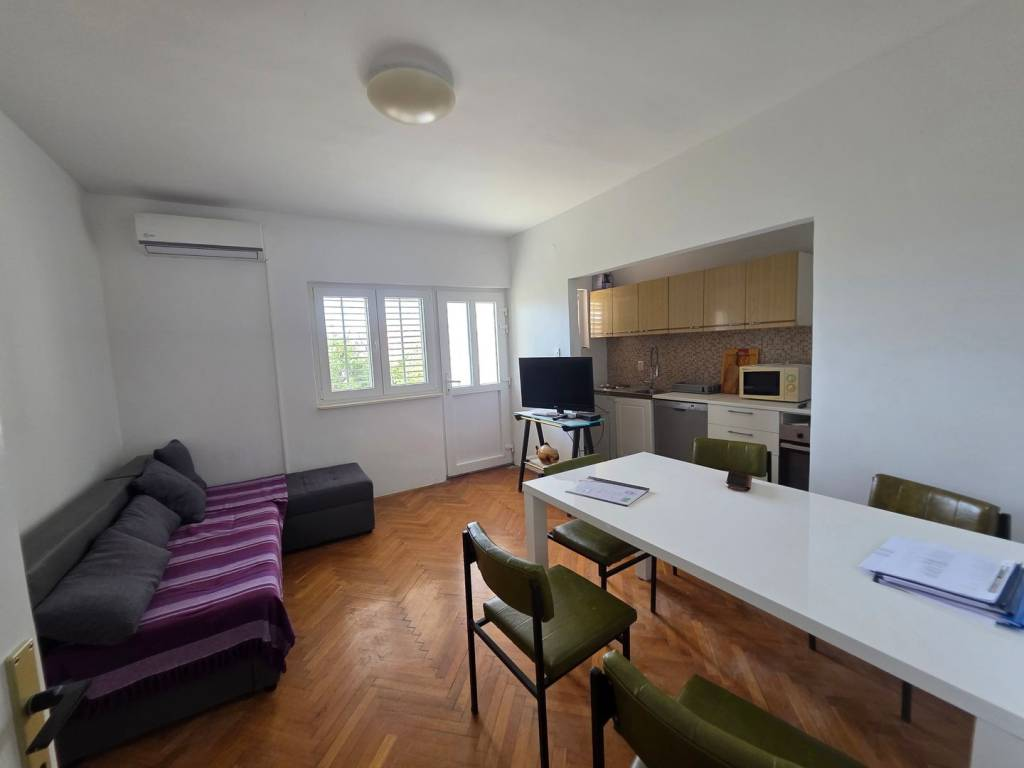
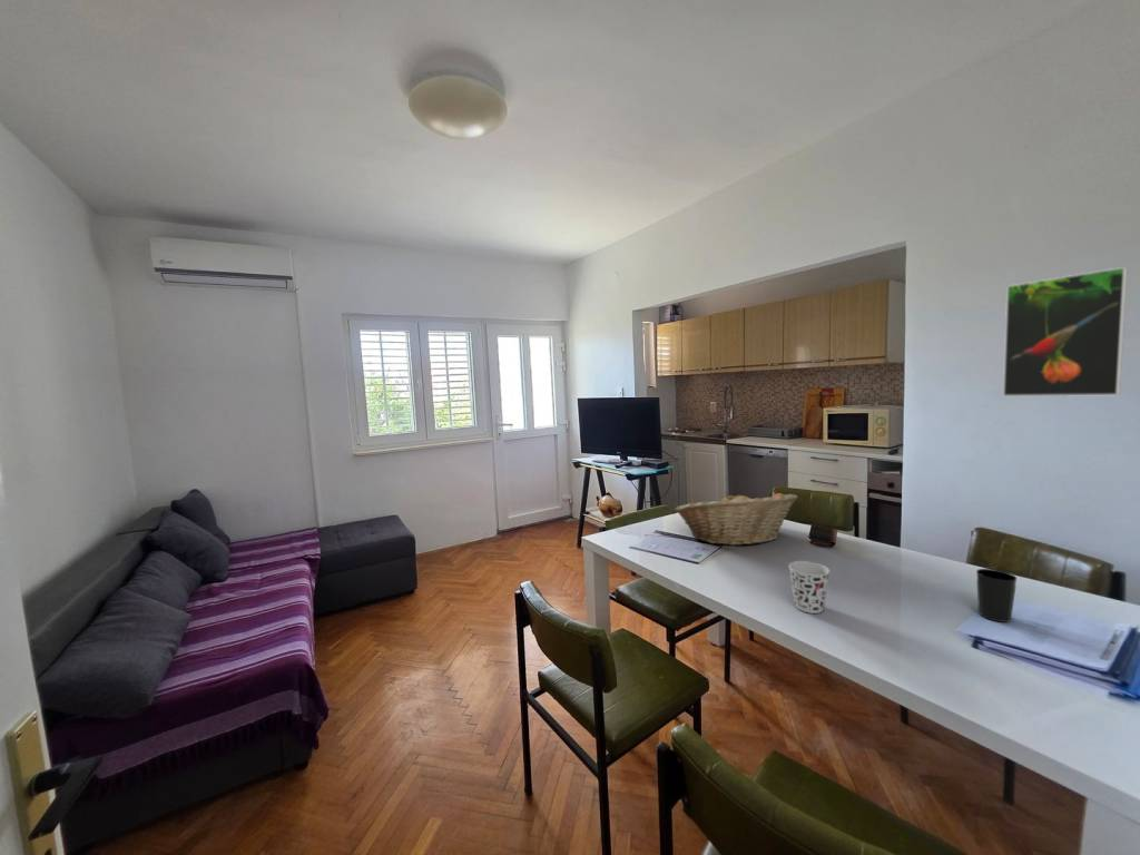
+ fruit basket (735, 512)
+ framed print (1060, 336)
+ cup (808, 587)
+ cup (995, 594)
